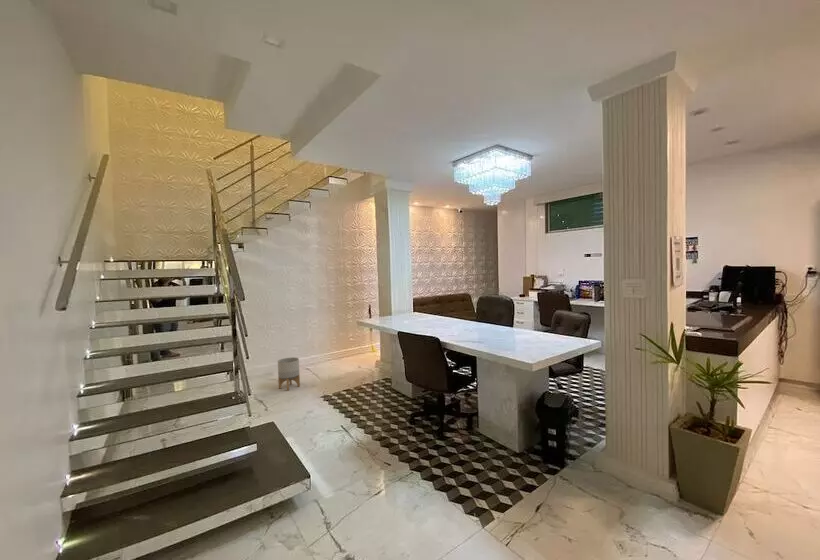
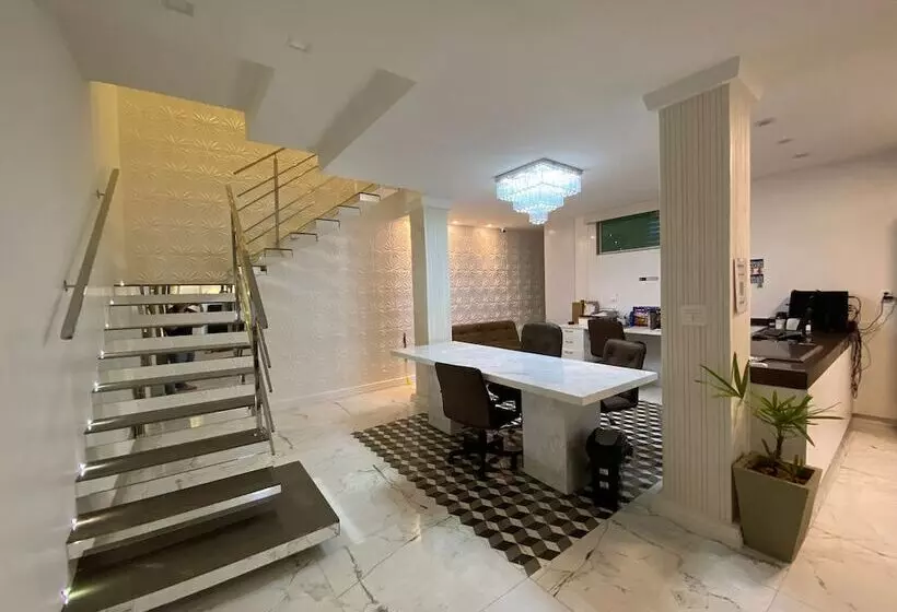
- planter (288, 373)
